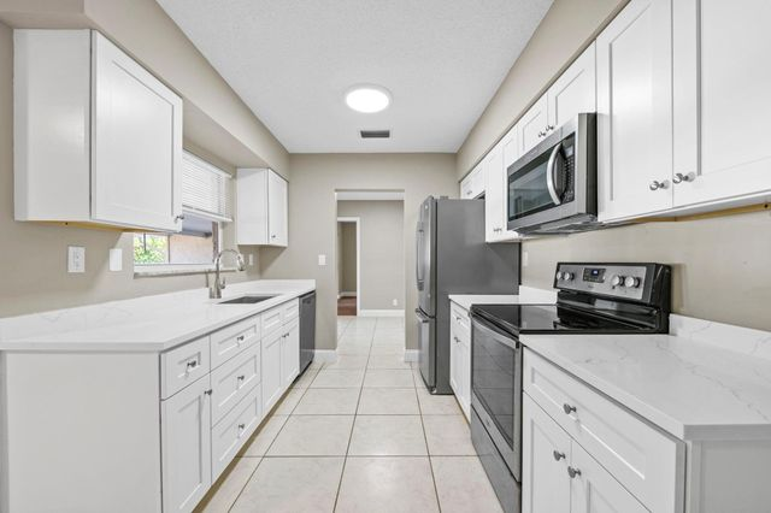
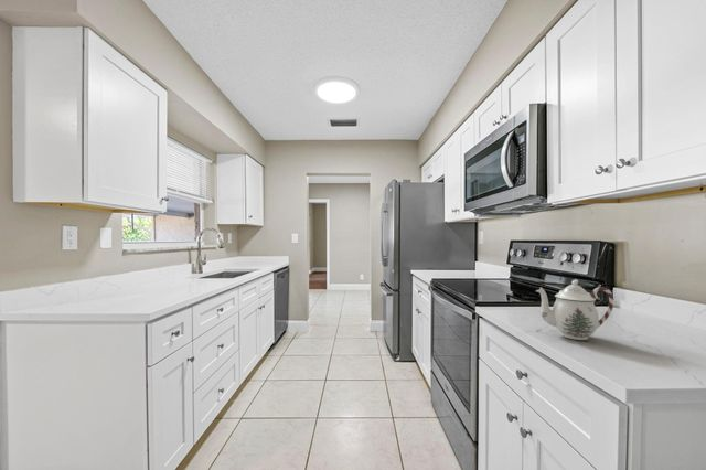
+ teapot (573, 307)
